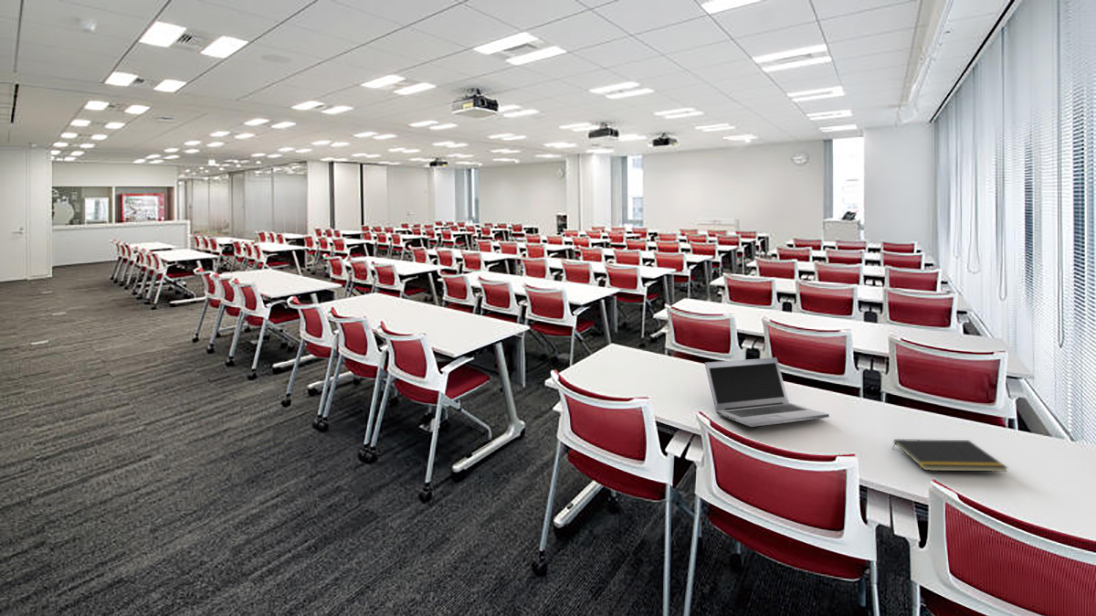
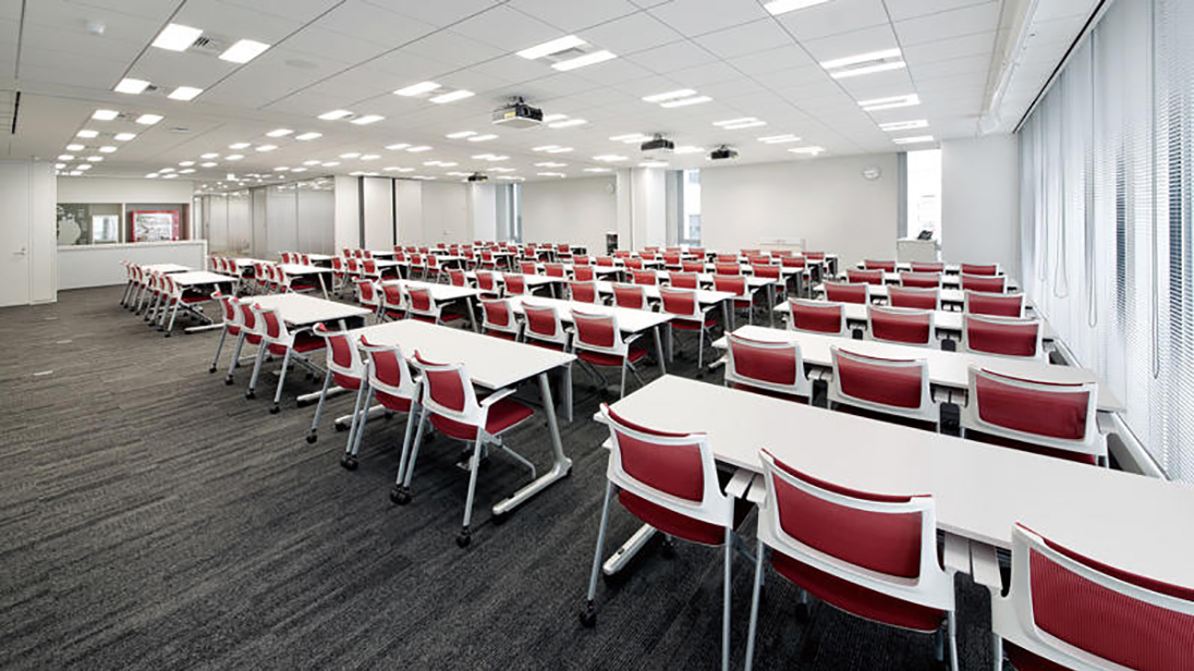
- notepad (947, 454)
- laptop (764, 389)
